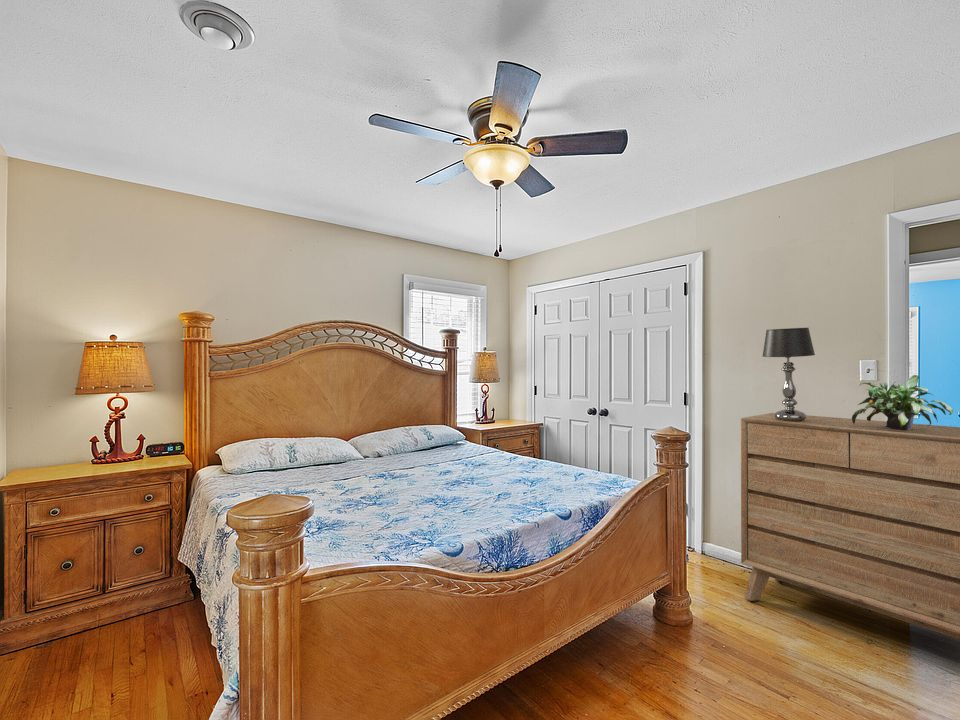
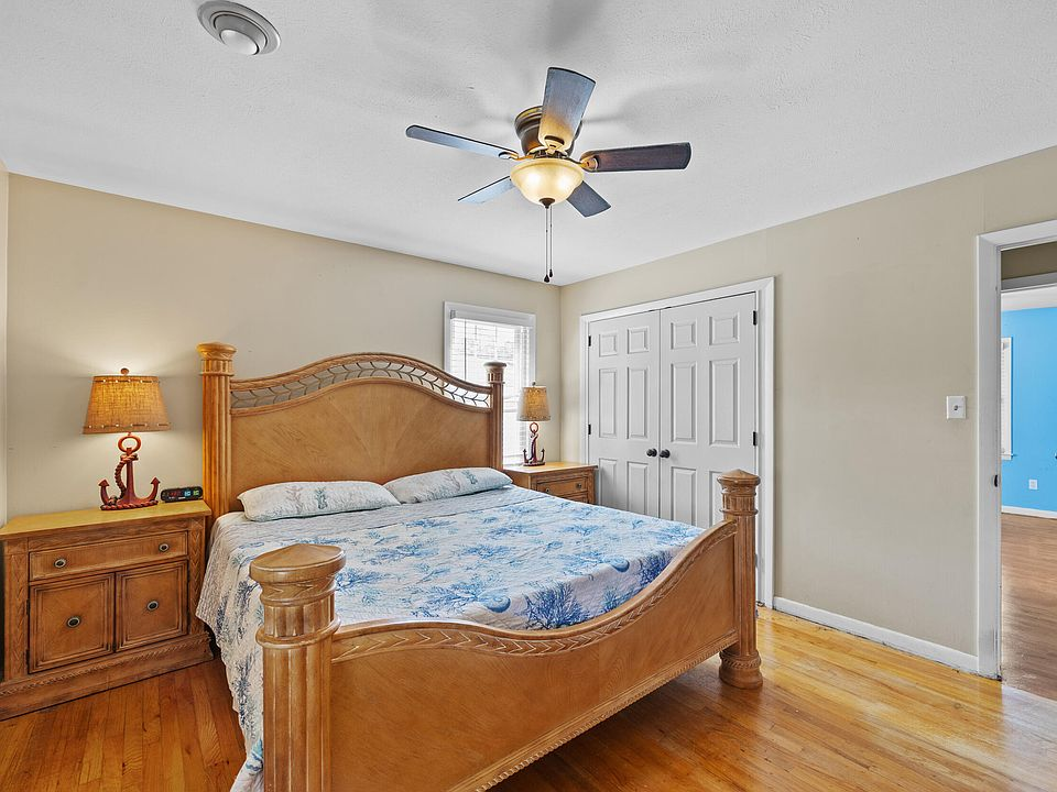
- table lamp (790, 374)
- dresser (862, 523)
- potted plant (903, 401)
